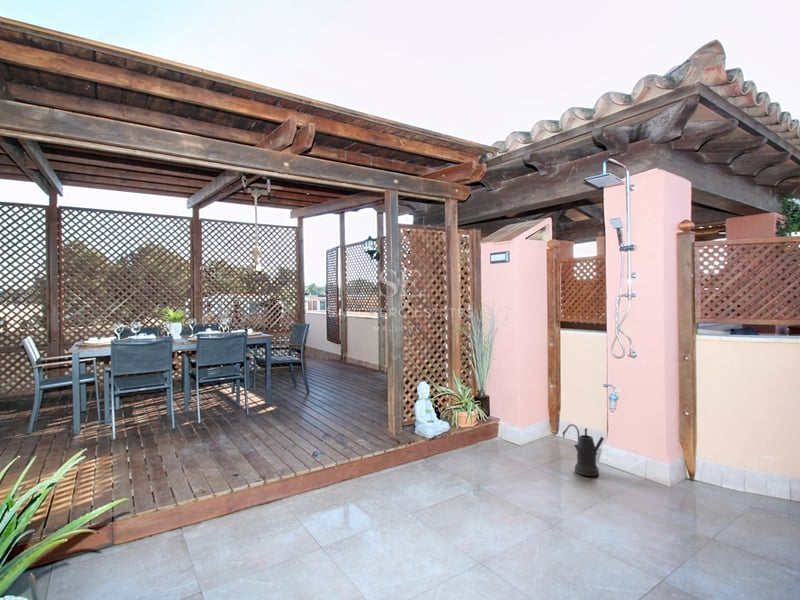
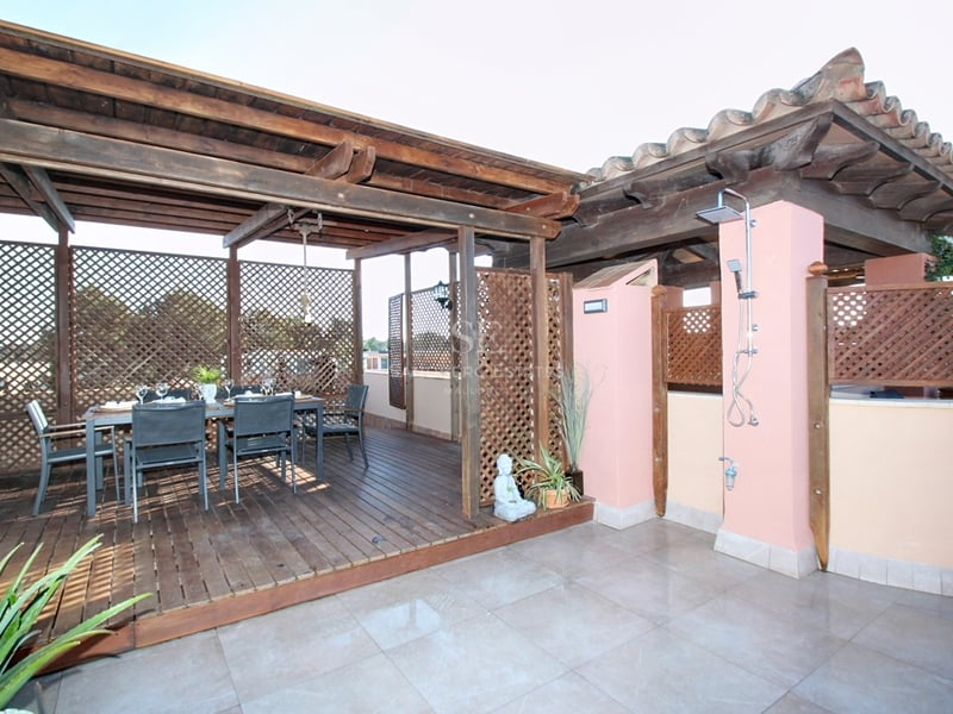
- watering can (582, 448)
